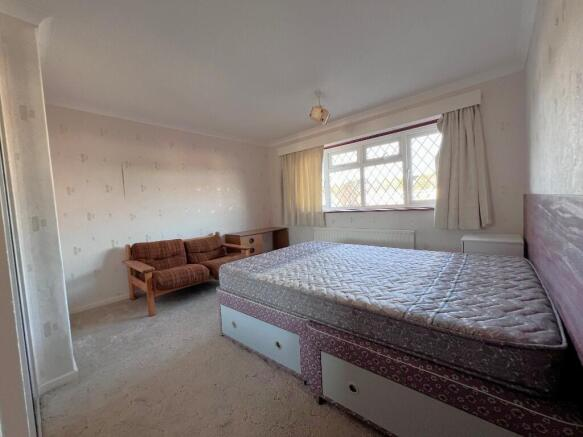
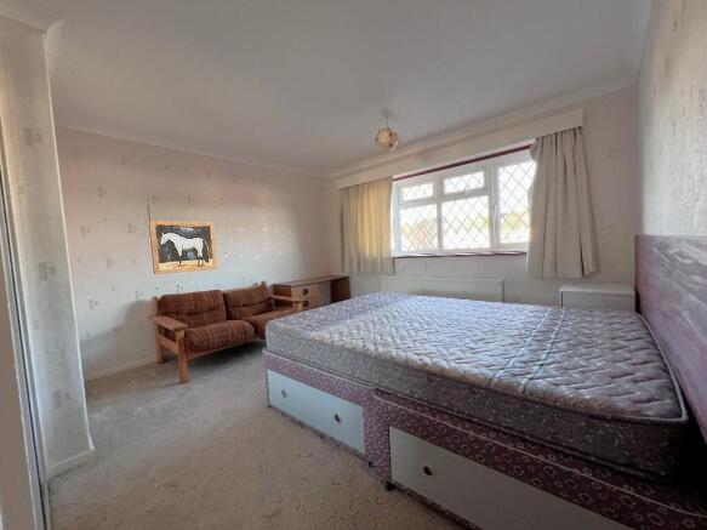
+ wall art (186, 246)
